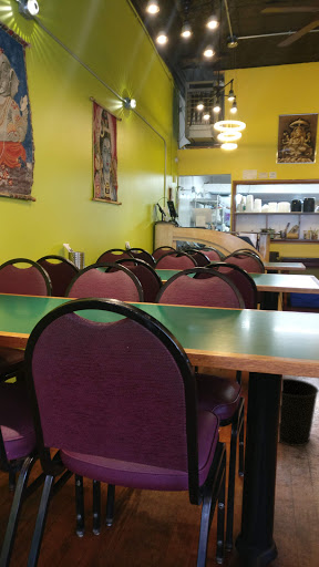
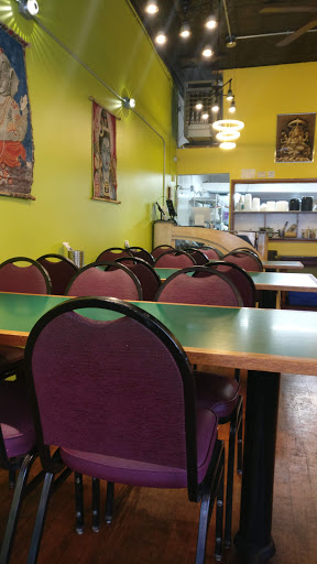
- wastebasket (291, 412)
